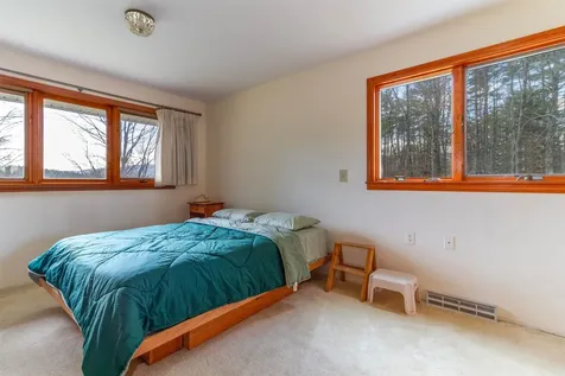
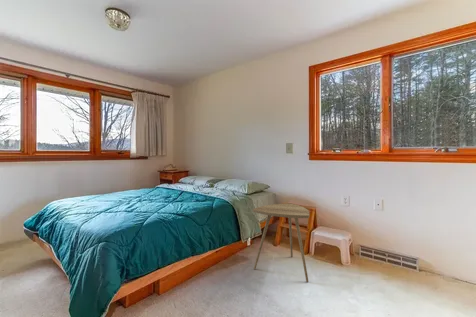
+ side table (290, 238)
